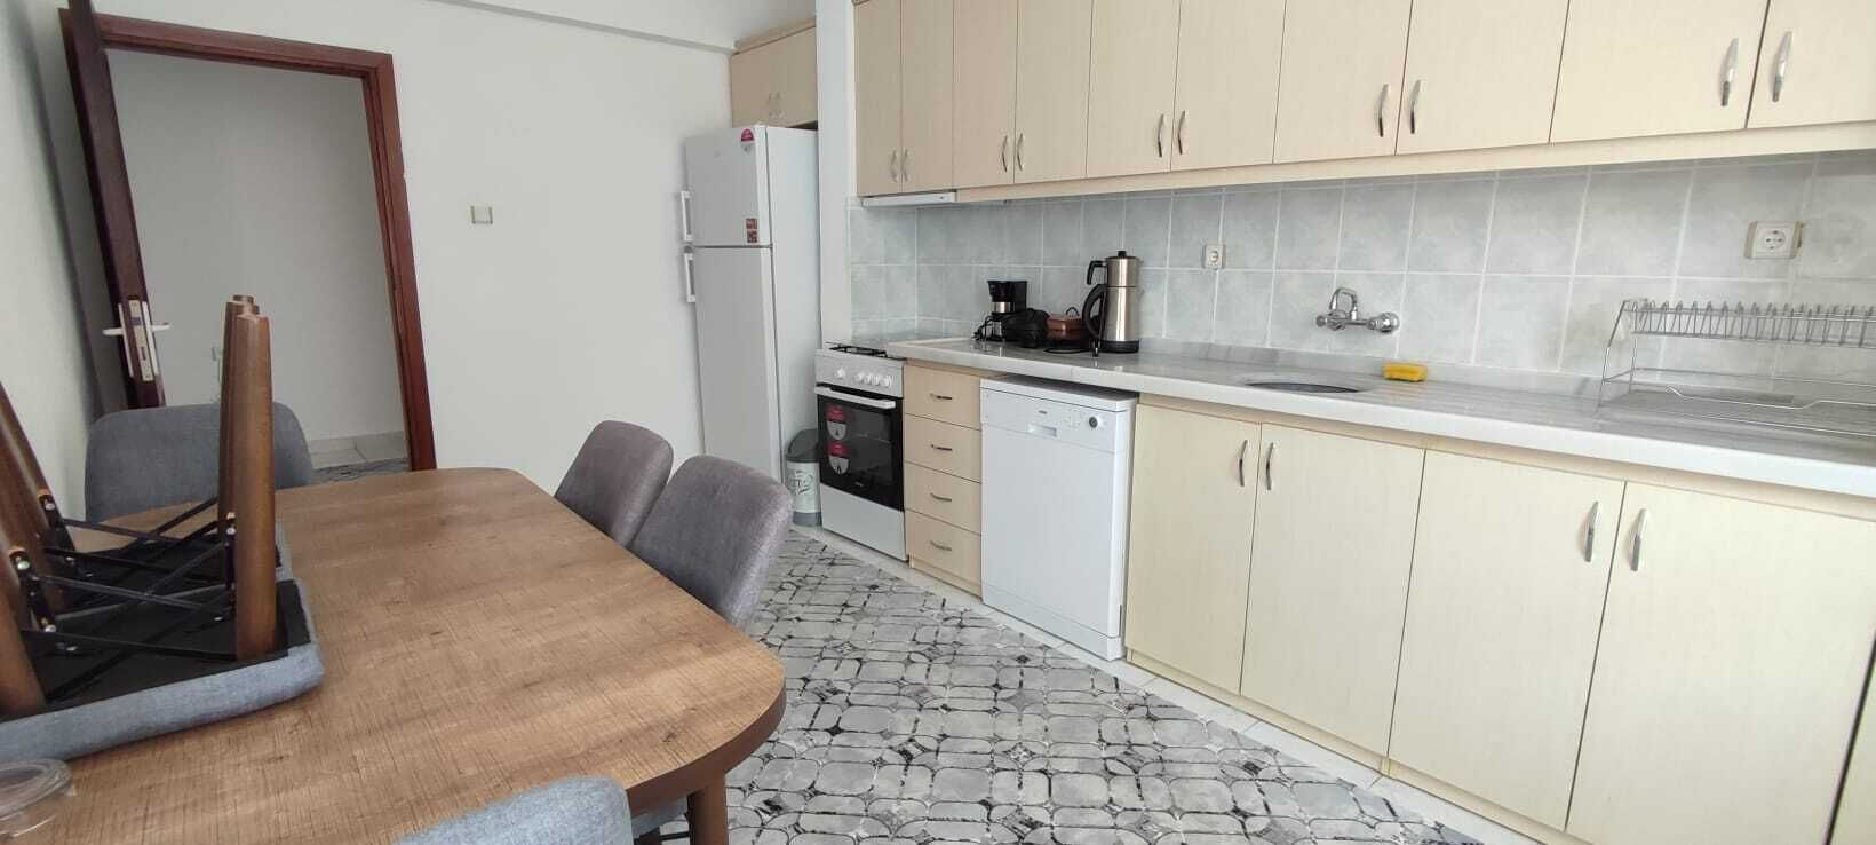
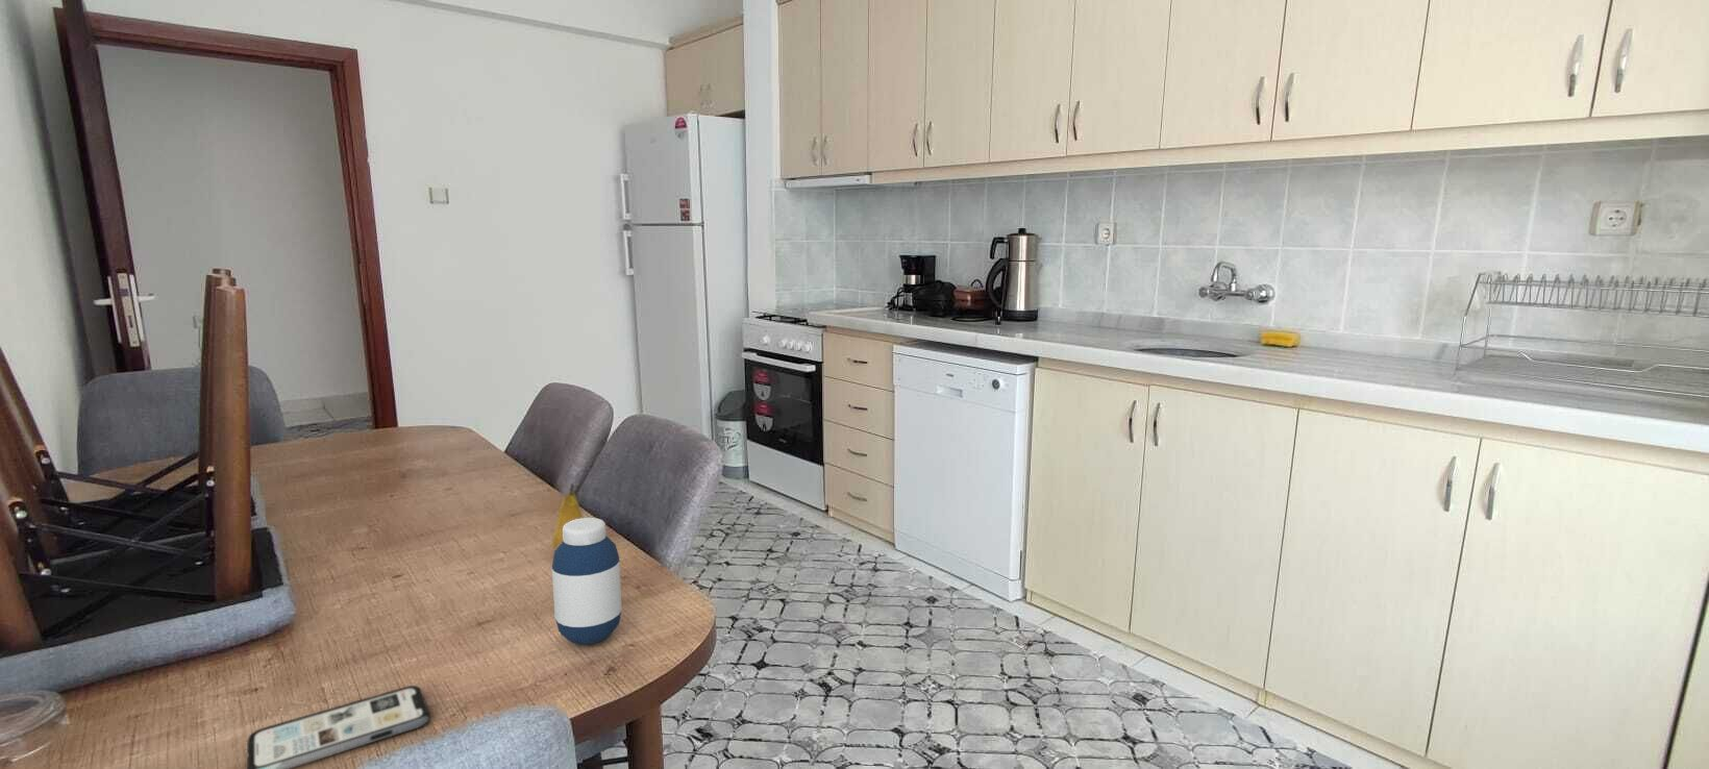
+ medicine bottle (586, 582)
+ phone case (341, 729)
+ fruit (571, 520)
